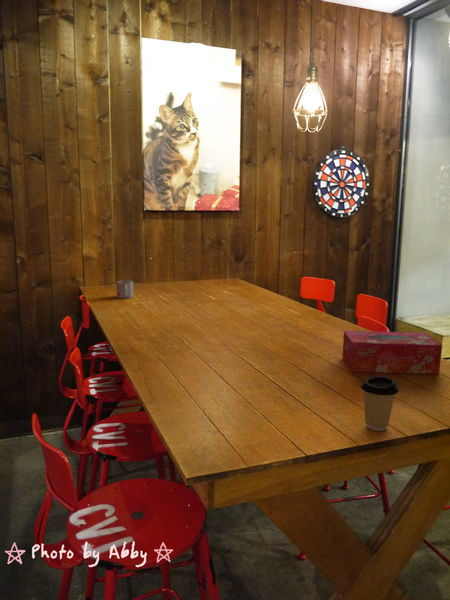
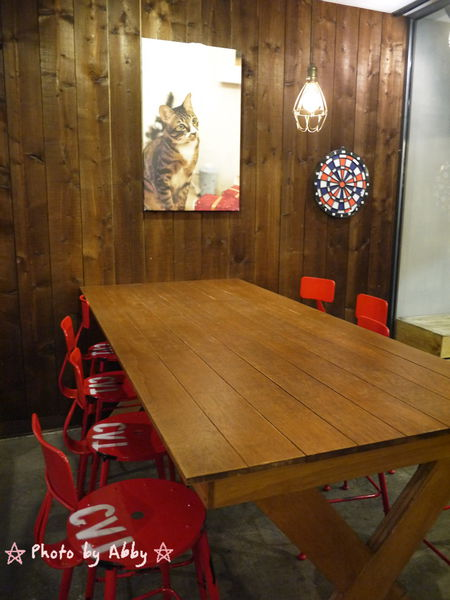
- tissue box (389, 351)
- coffee cup (378, 403)
- mug (125, 289)
